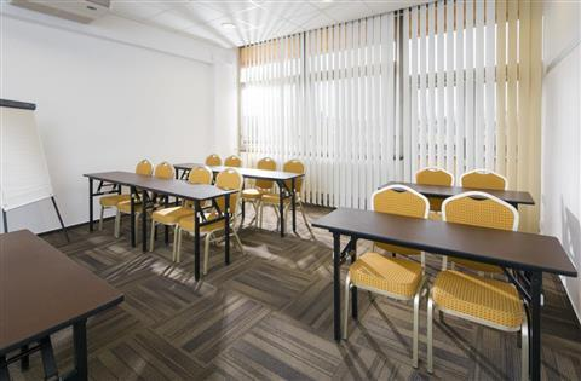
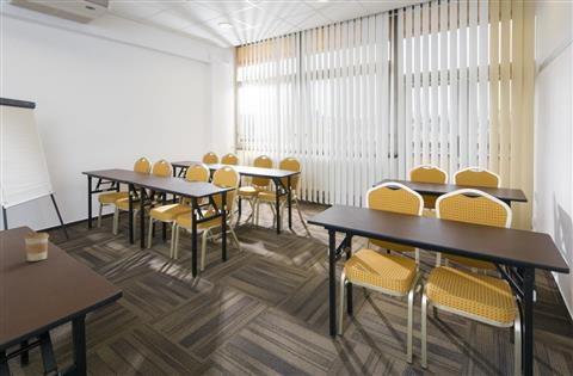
+ coffee cup (37, 245)
